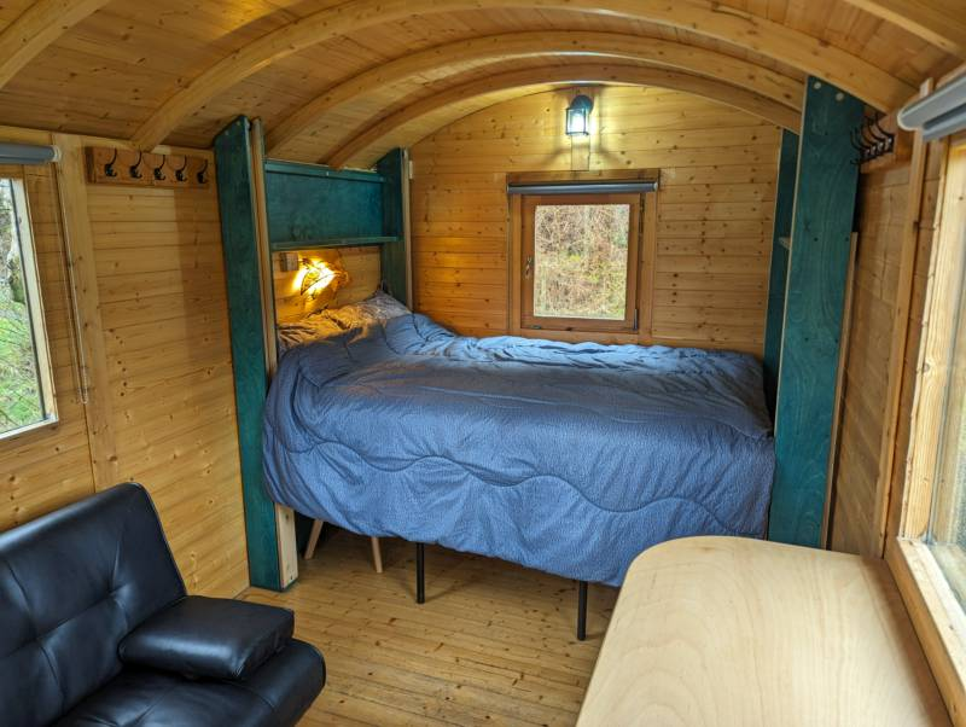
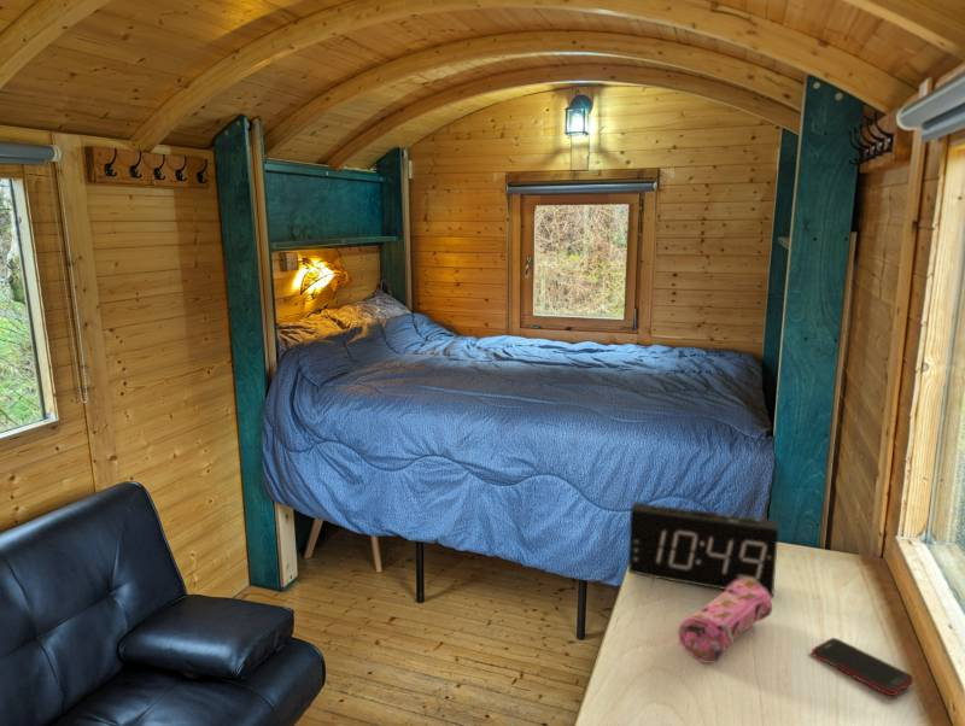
+ cell phone (860, 664)
+ alarm clock (701, 544)
+ pencil case (726, 617)
